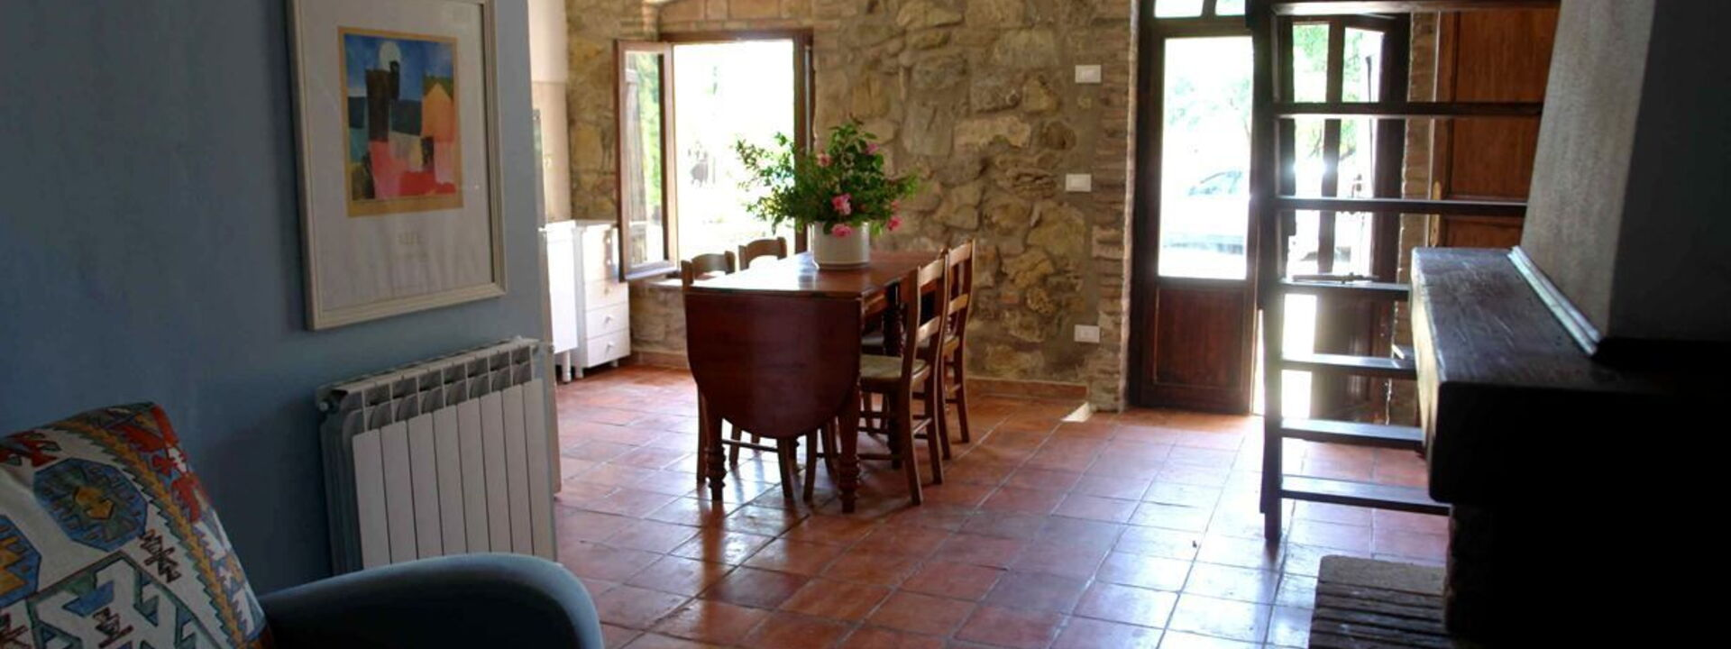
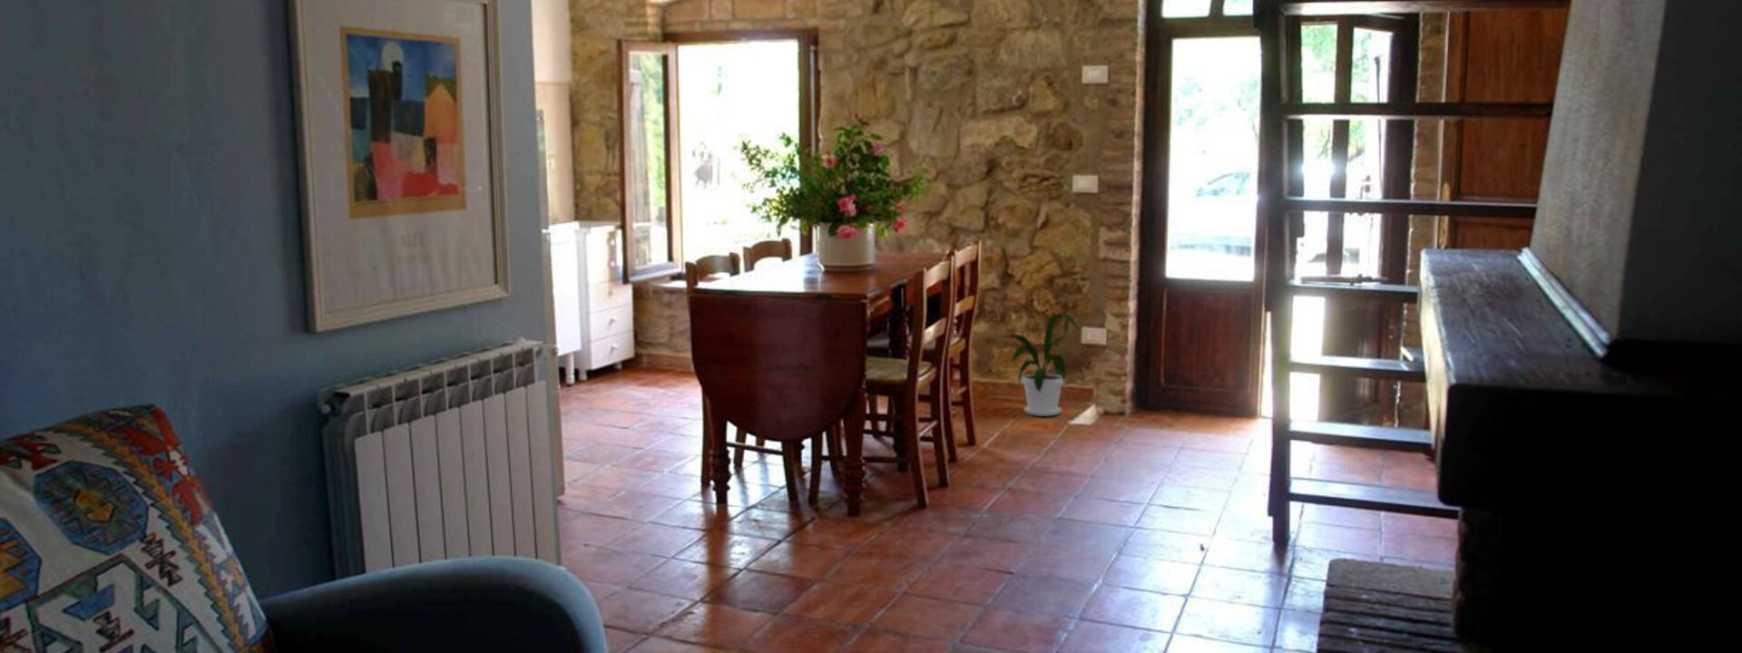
+ house plant (1038, 358)
